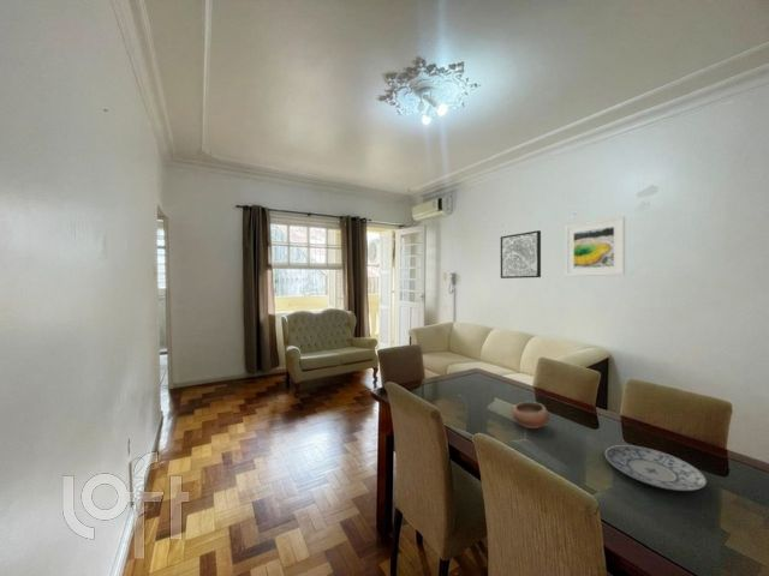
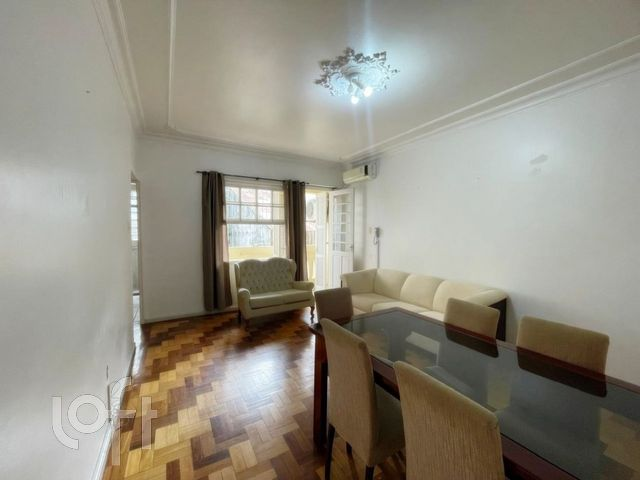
- plate (651, 468)
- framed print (592, 248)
- bowl (530, 415)
- wall art (519, 256)
